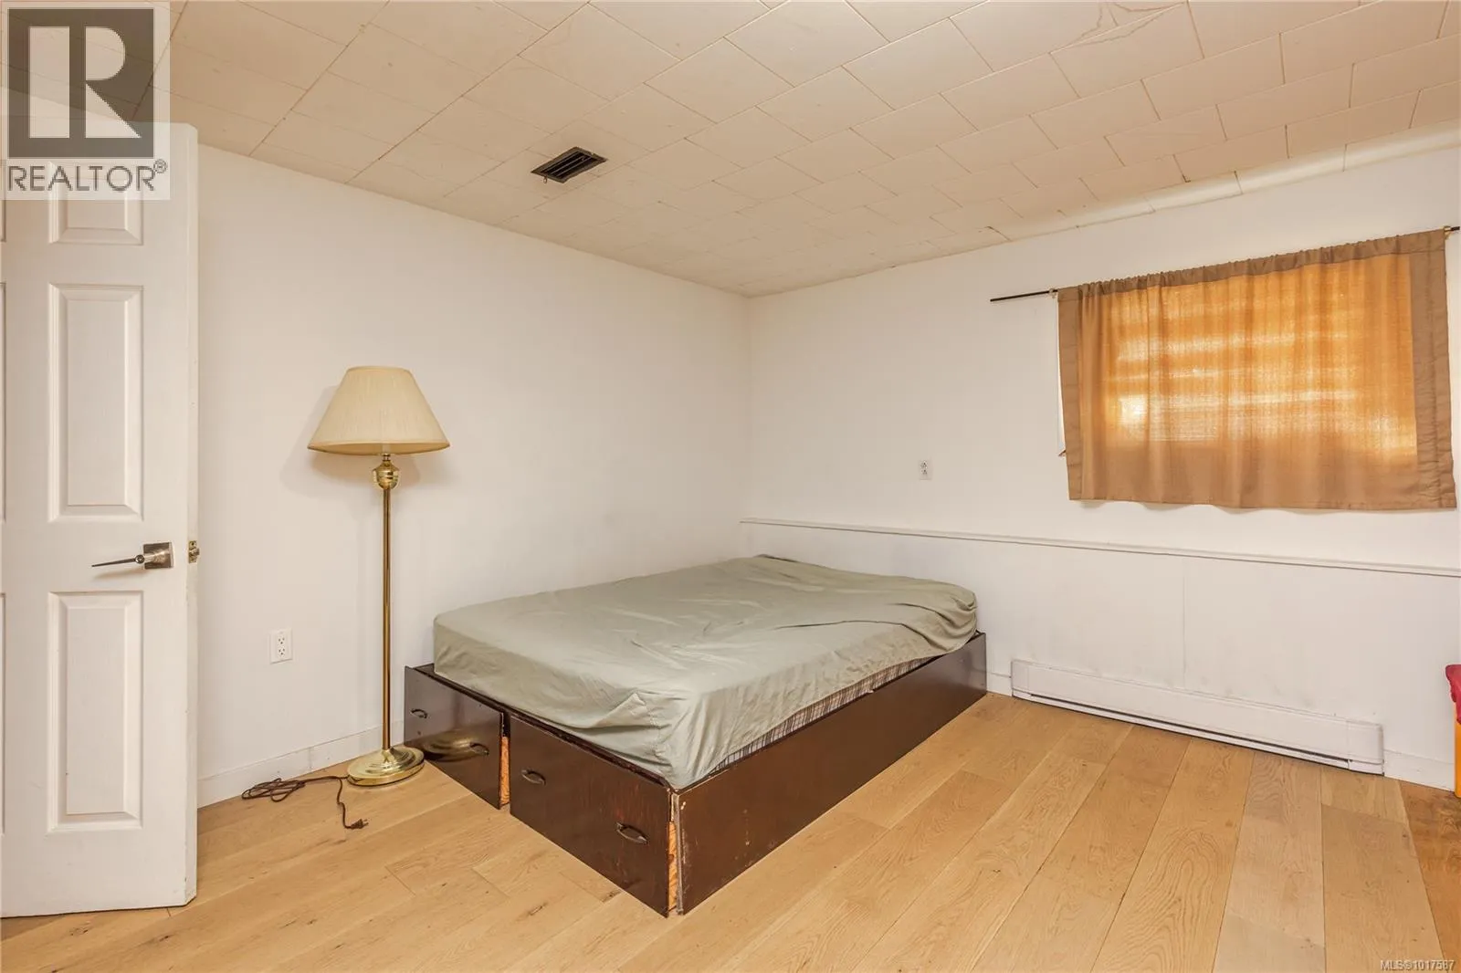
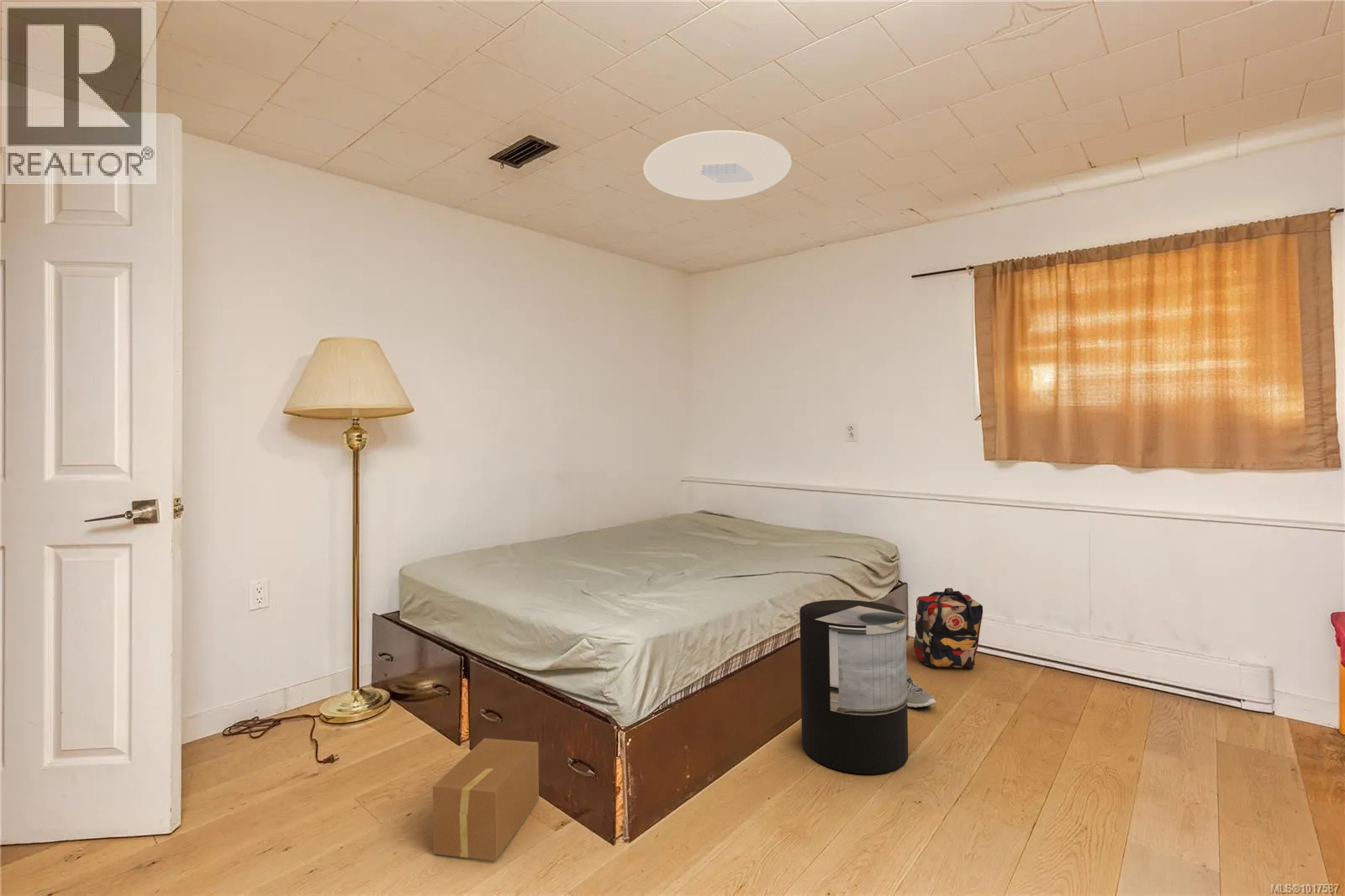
+ cardboard box (489, 793)
+ backpack (945, 625)
+ trash can (852, 679)
+ sneaker (907, 686)
+ ceiling light (716, 162)
